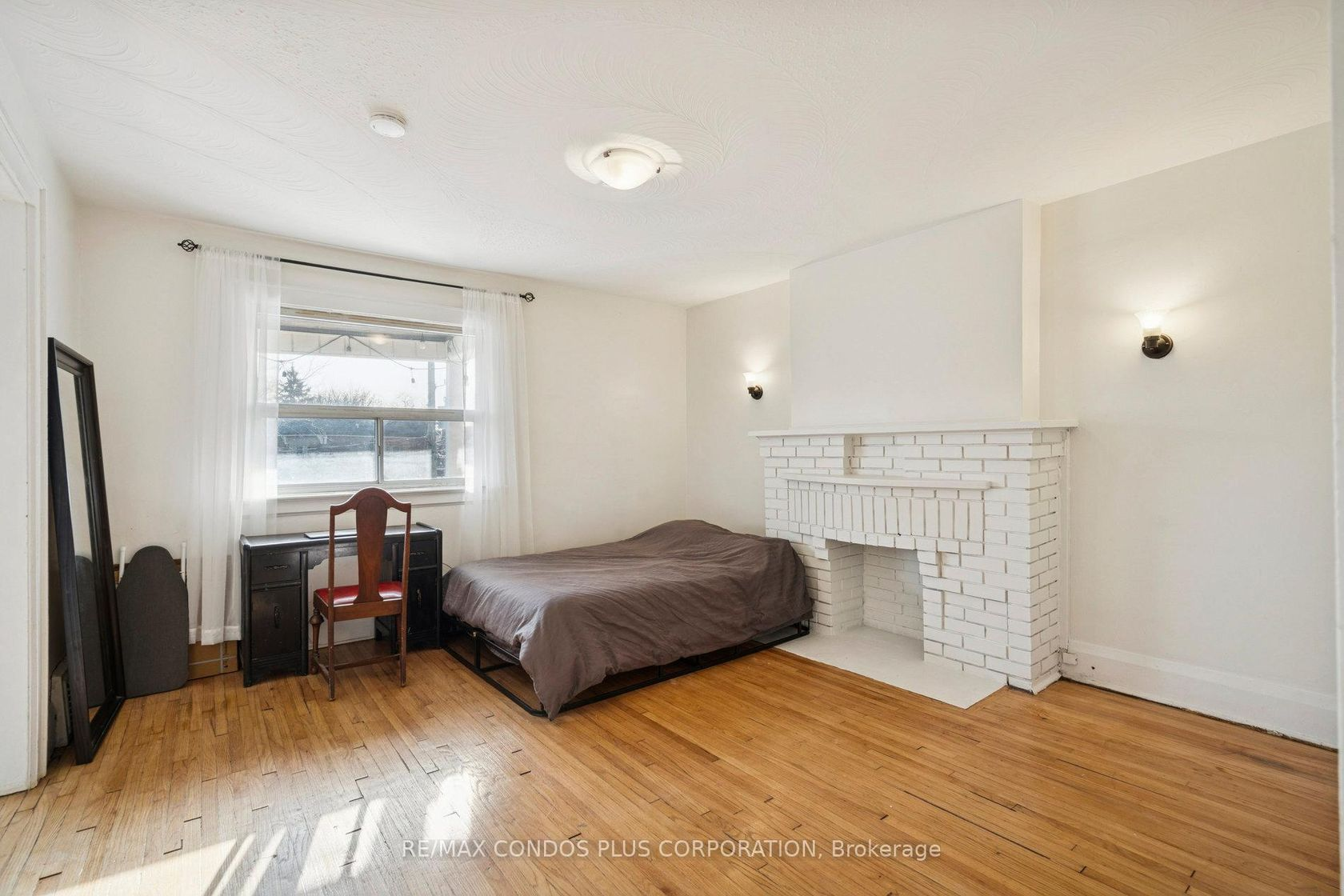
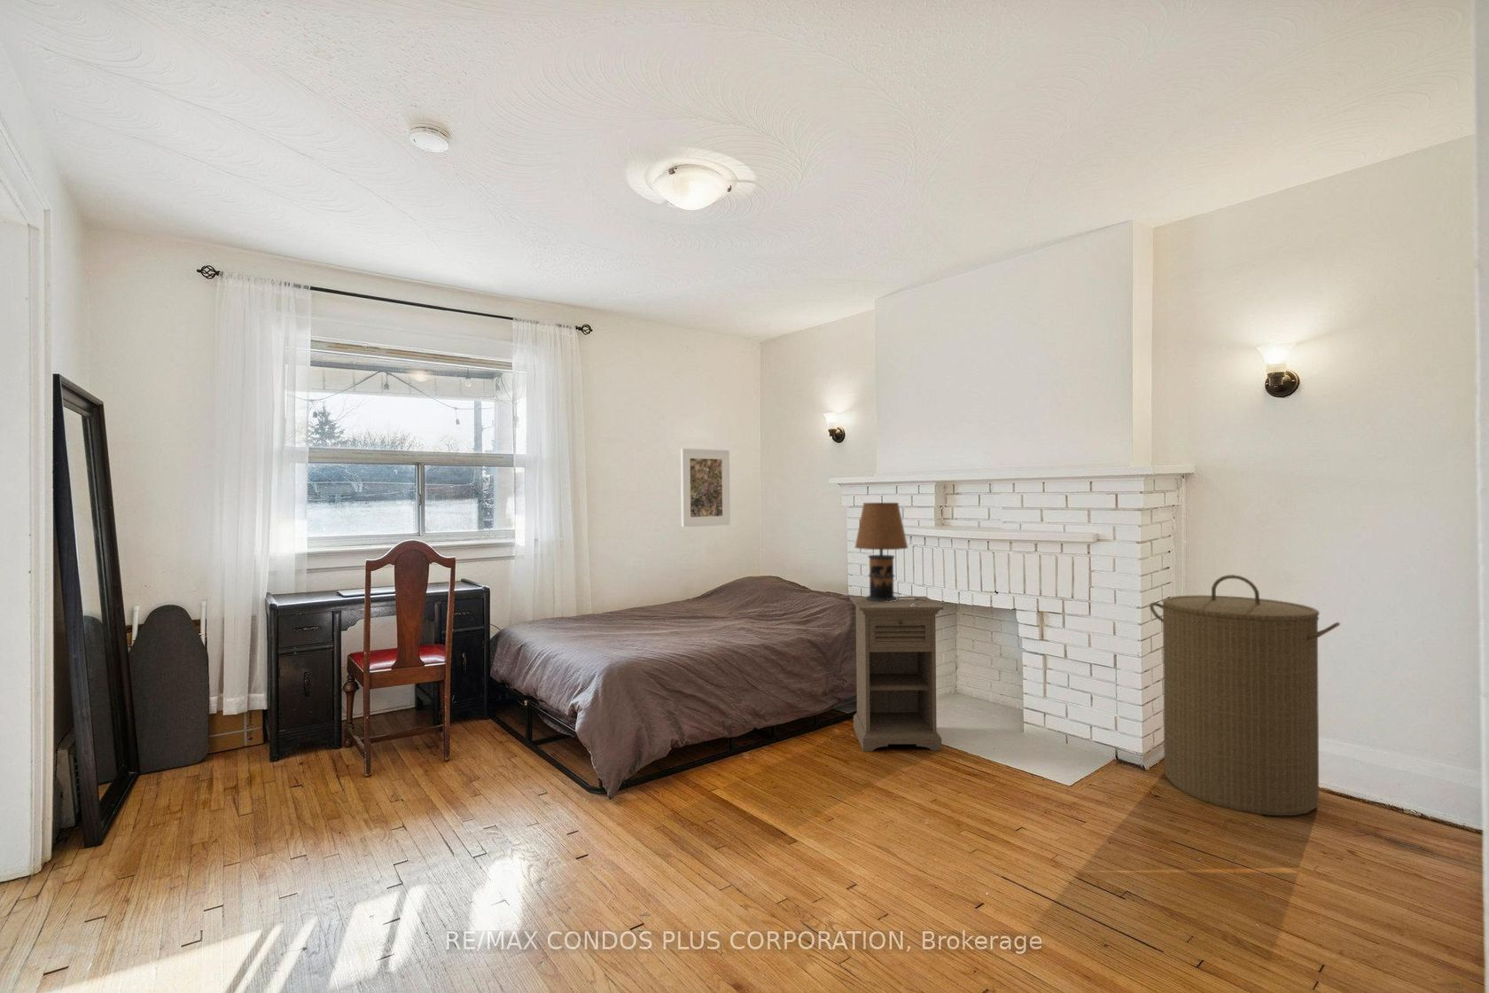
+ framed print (706, 488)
+ nightstand (894, 670)
+ laundry hamper (1236, 680)
+ table lamp (890, 549)
